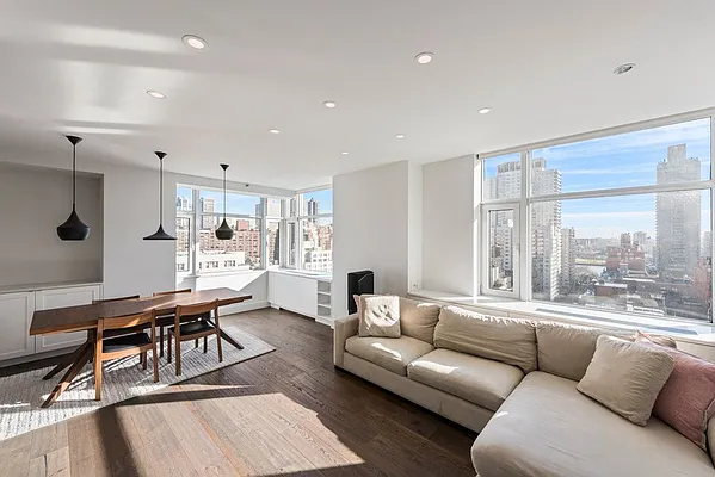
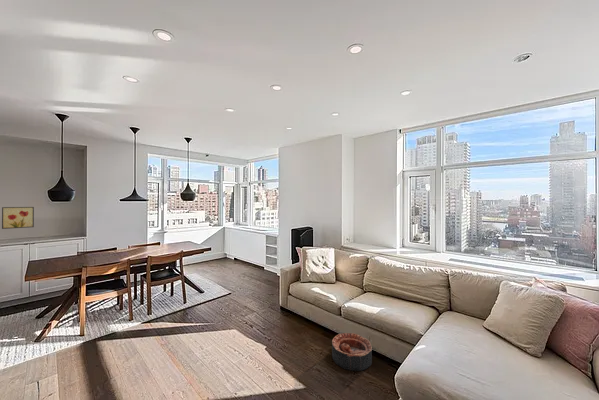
+ wall art (18, 217)
+ basket (351, 350)
